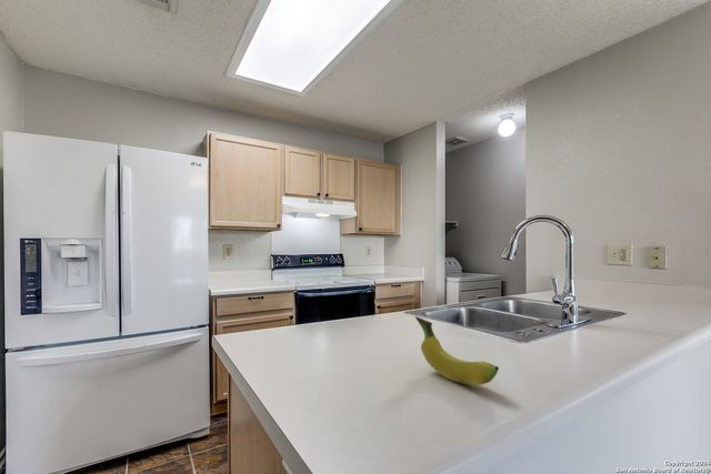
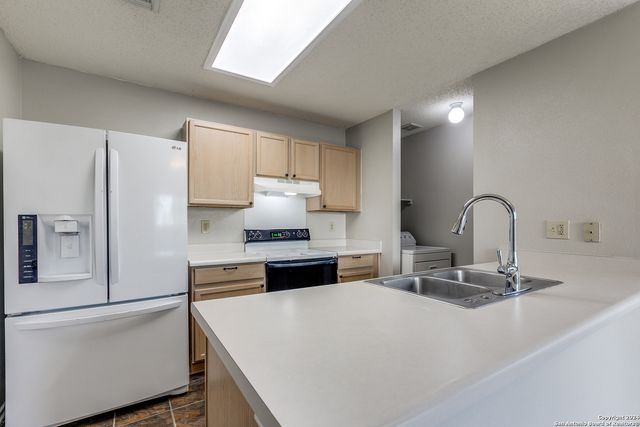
- fruit (452, 356)
